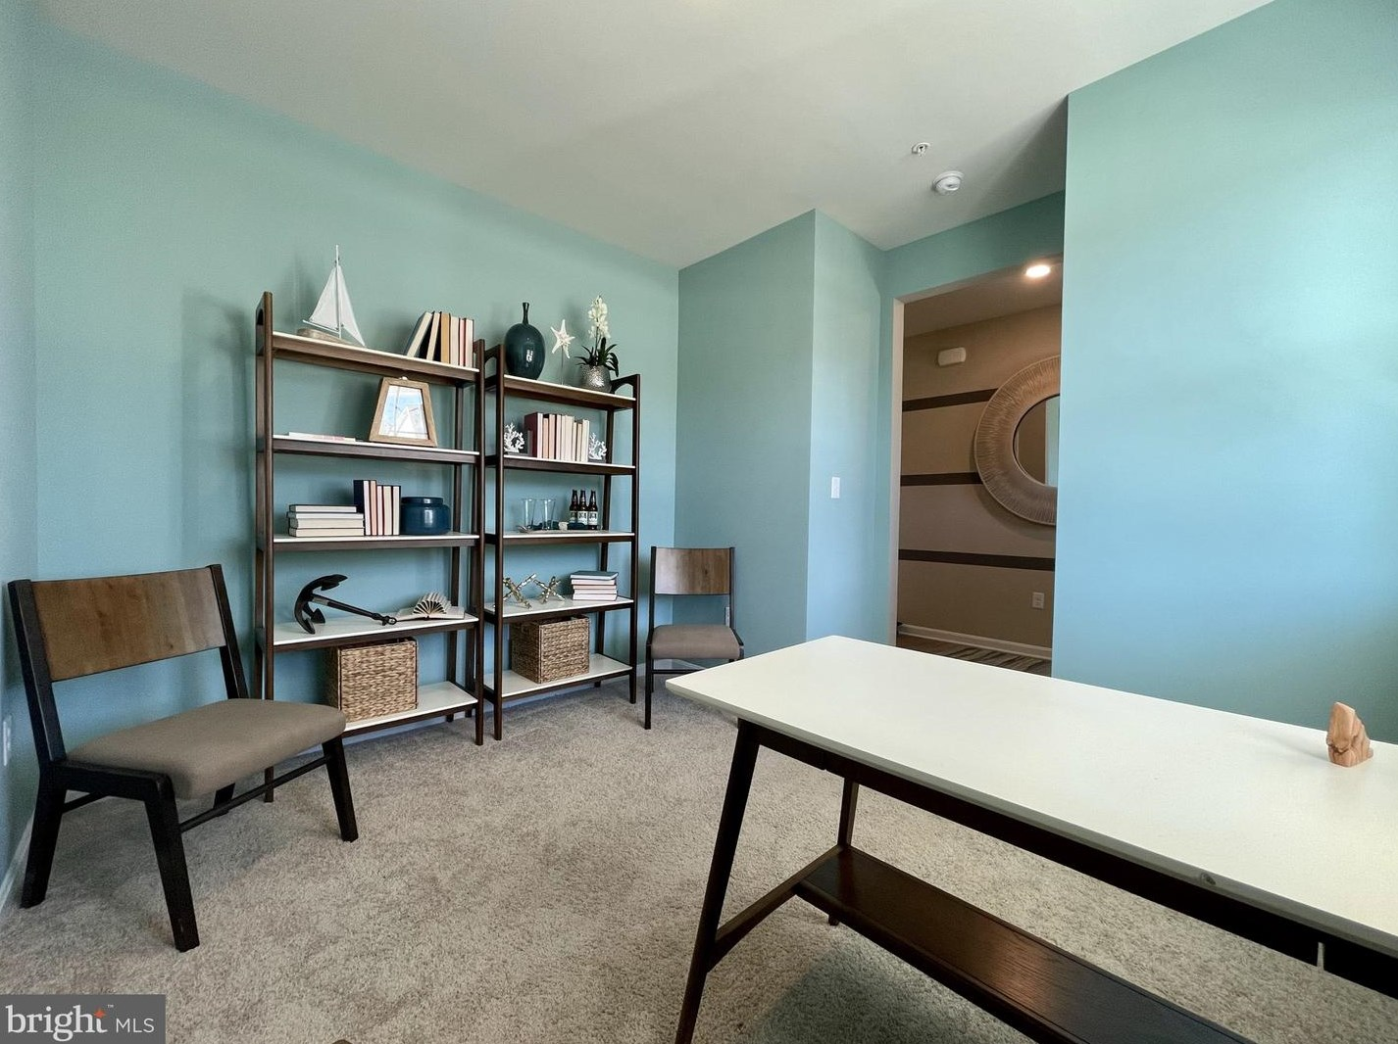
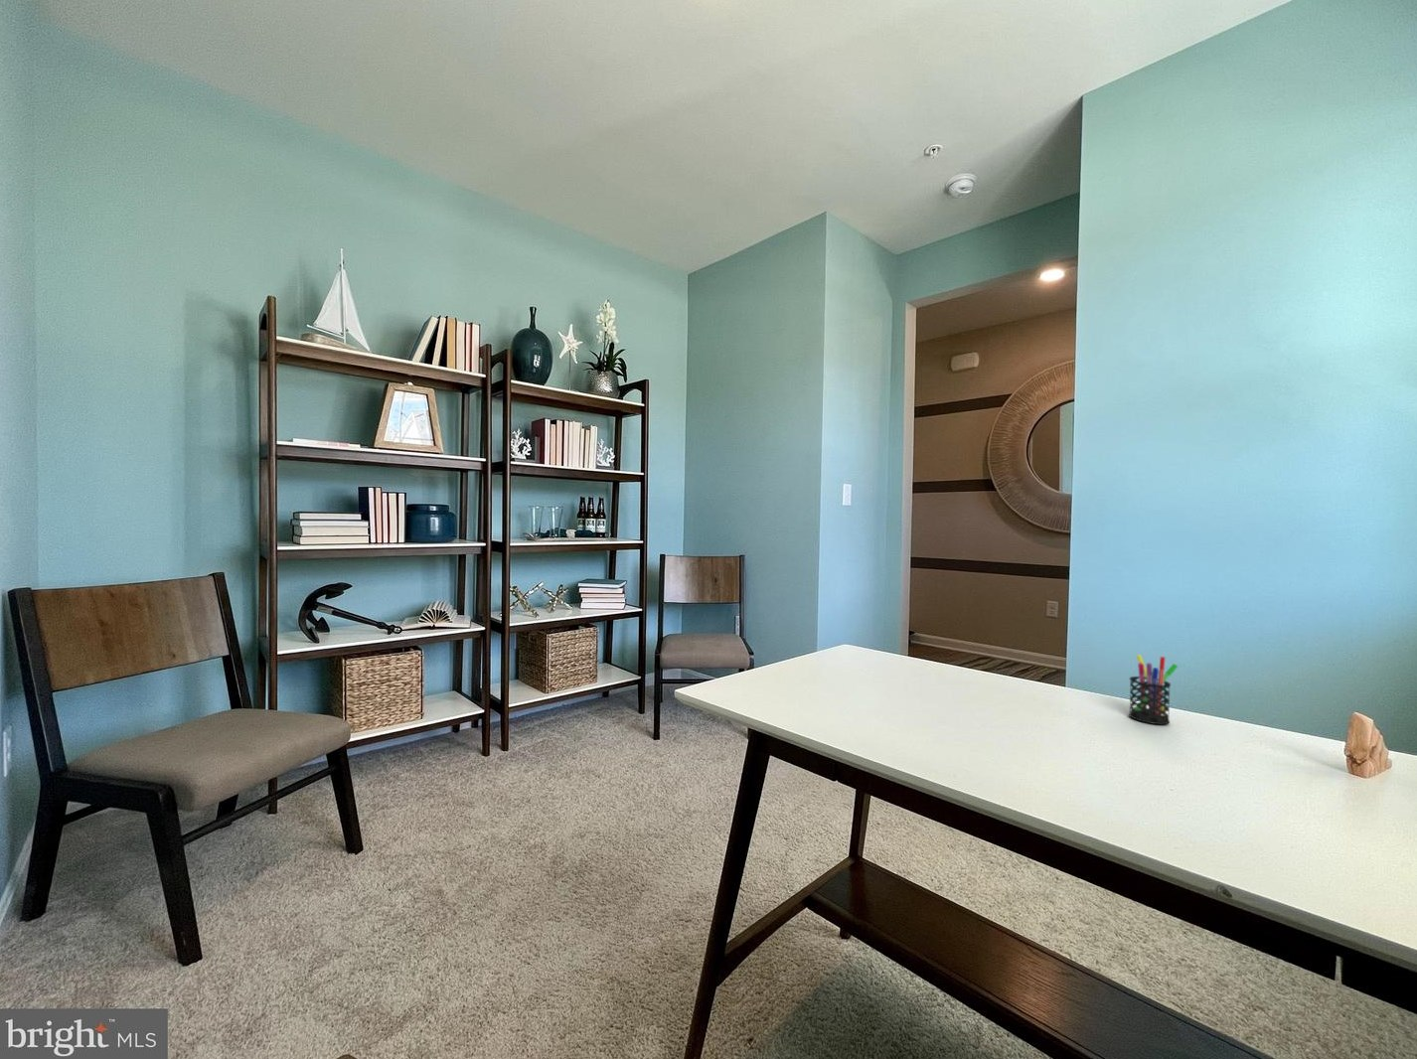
+ pen holder (1155, 686)
